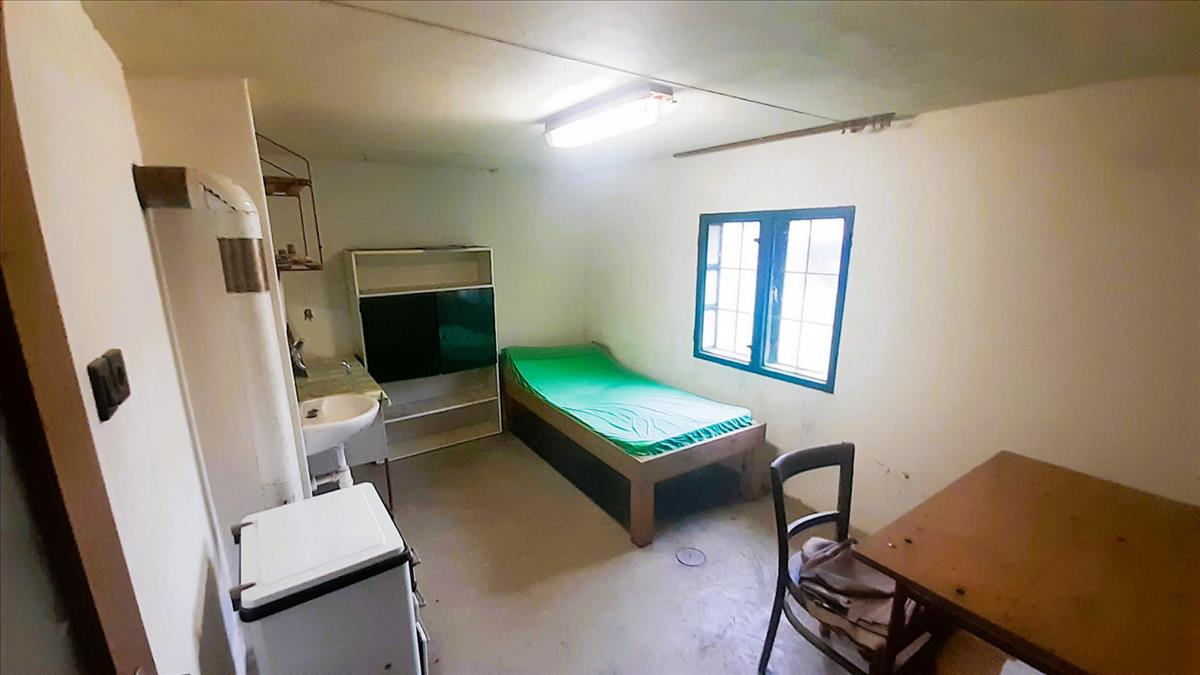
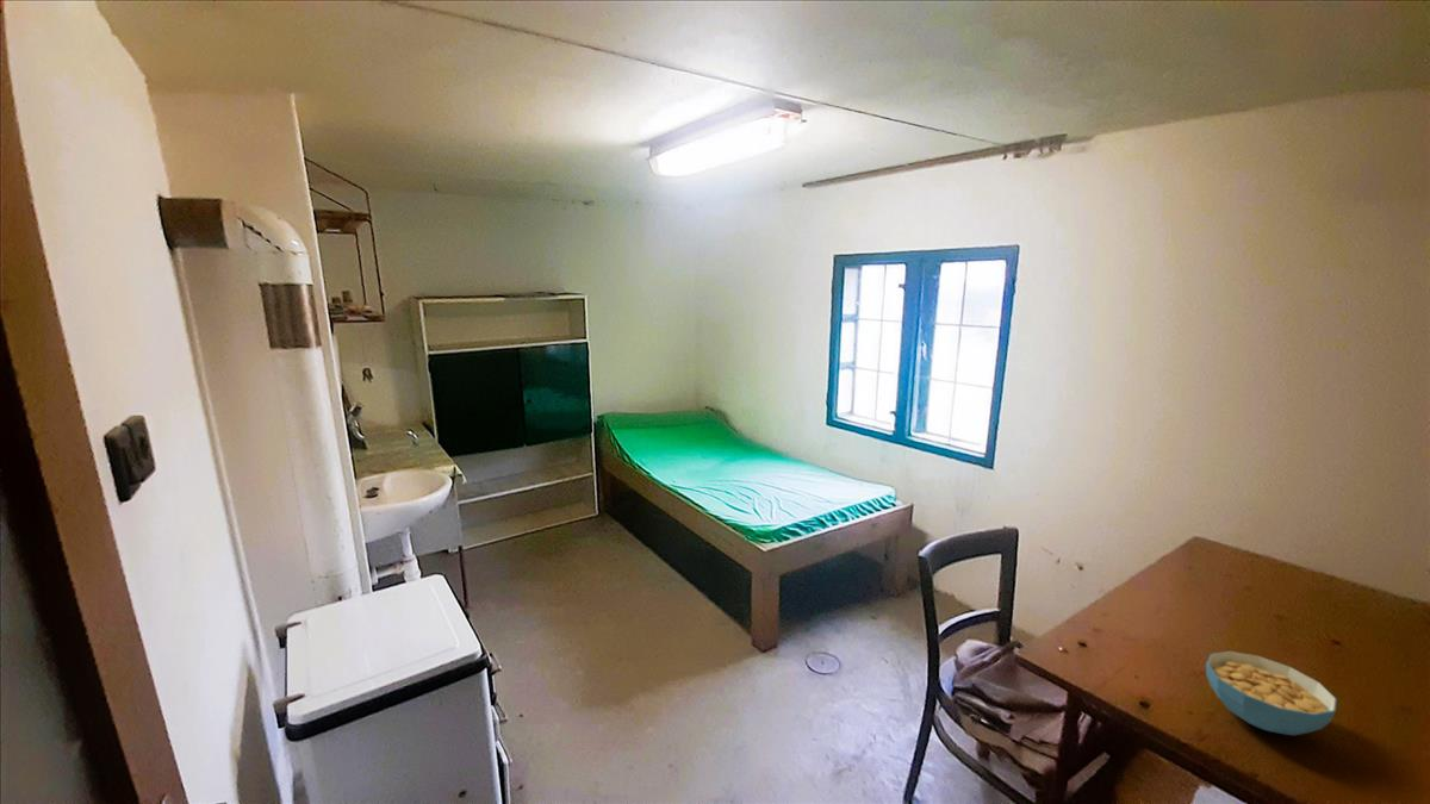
+ cereal bowl (1264, 700)
